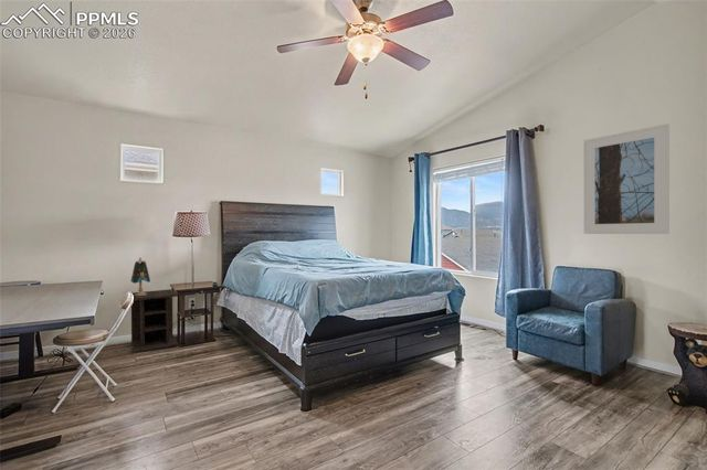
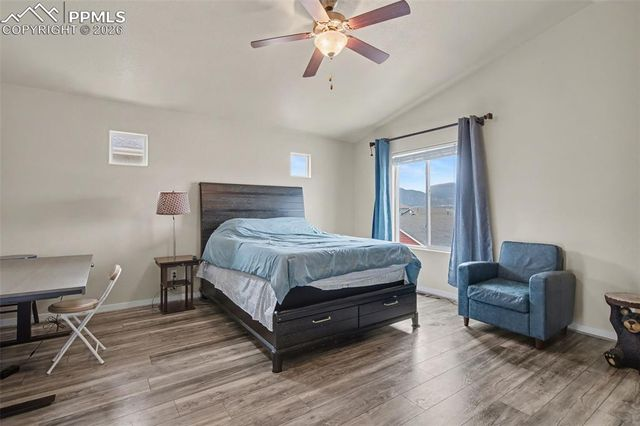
- table lamp (140, 276)
- nightstand (154, 318)
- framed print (623, 183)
